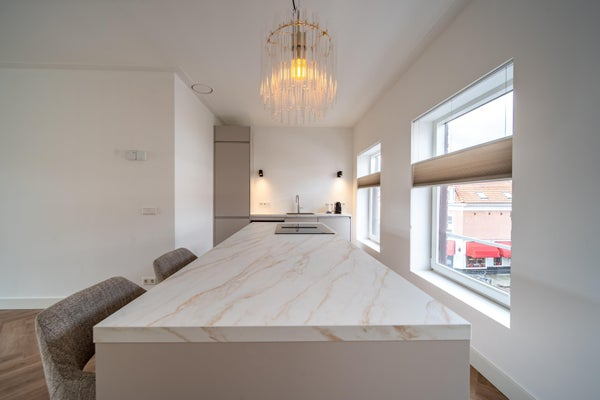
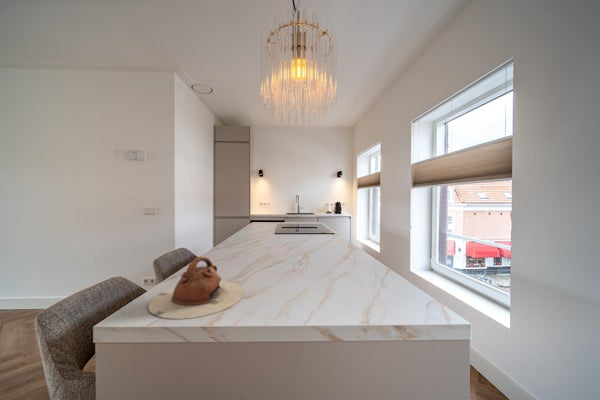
+ teapot (199, 277)
